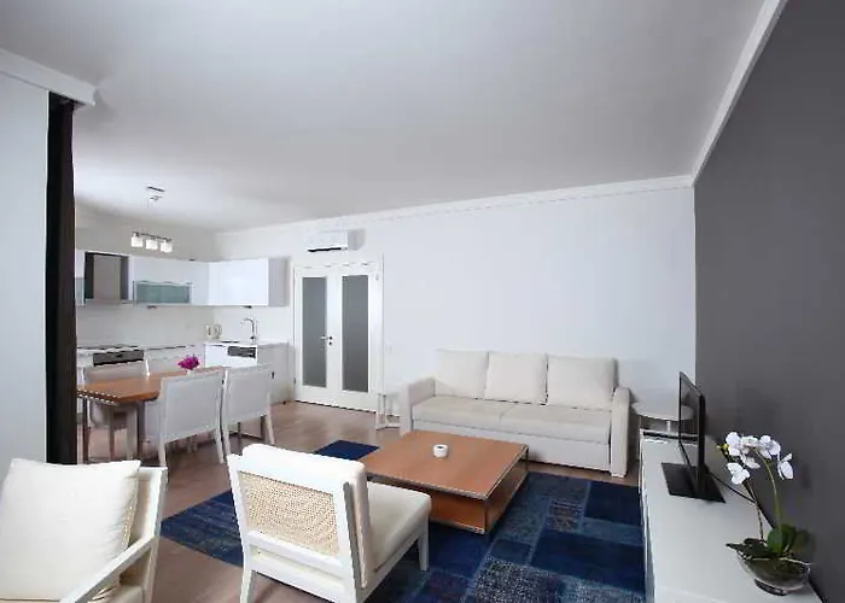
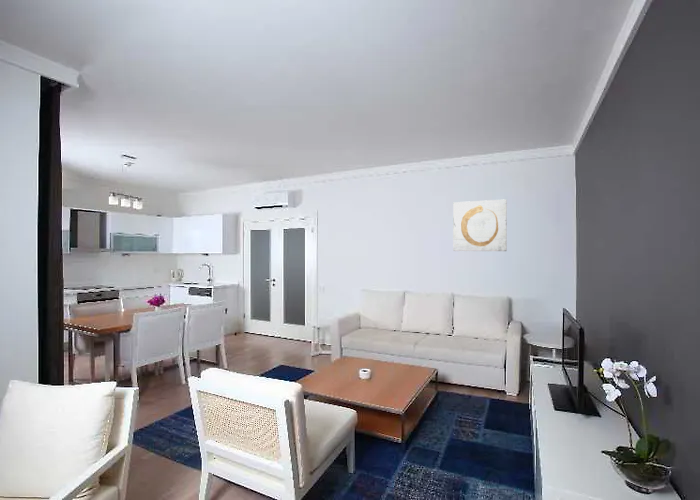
+ wall art (479, 226)
